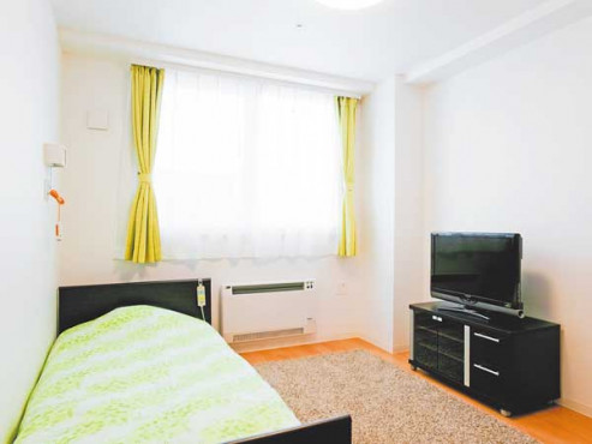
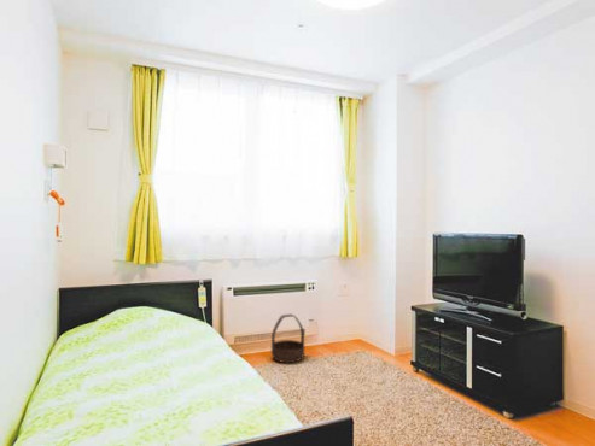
+ basket (287, 340)
